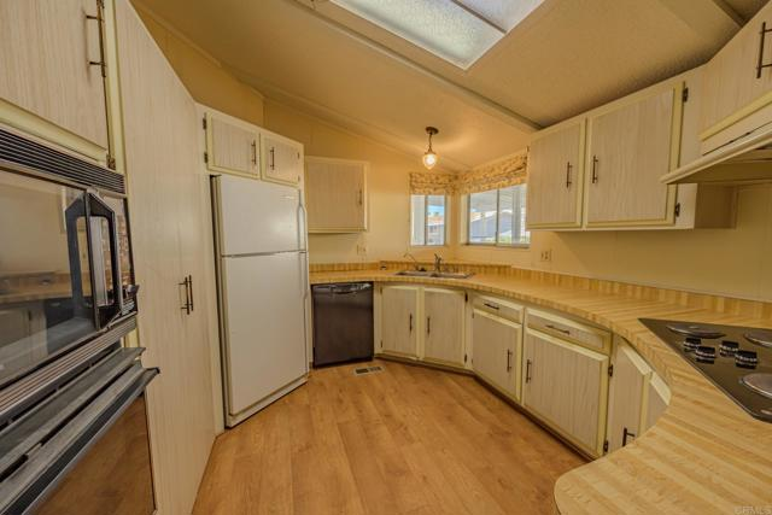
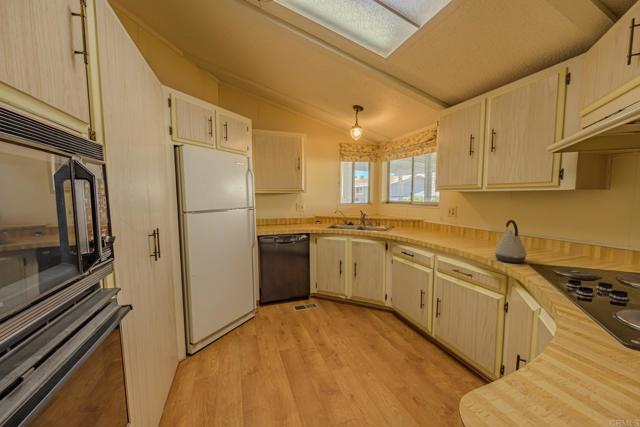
+ kettle (510, 240)
